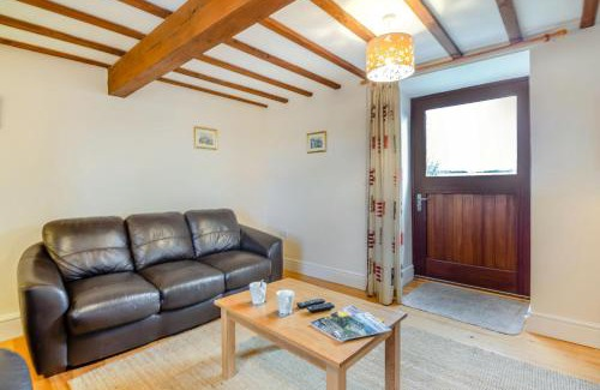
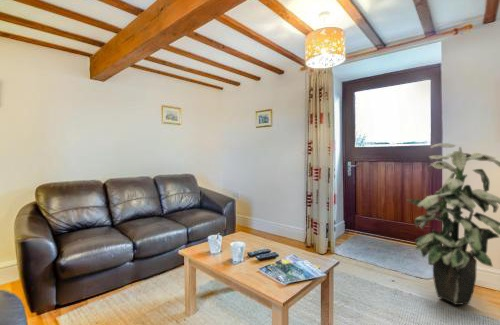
+ indoor plant (450, 220)
